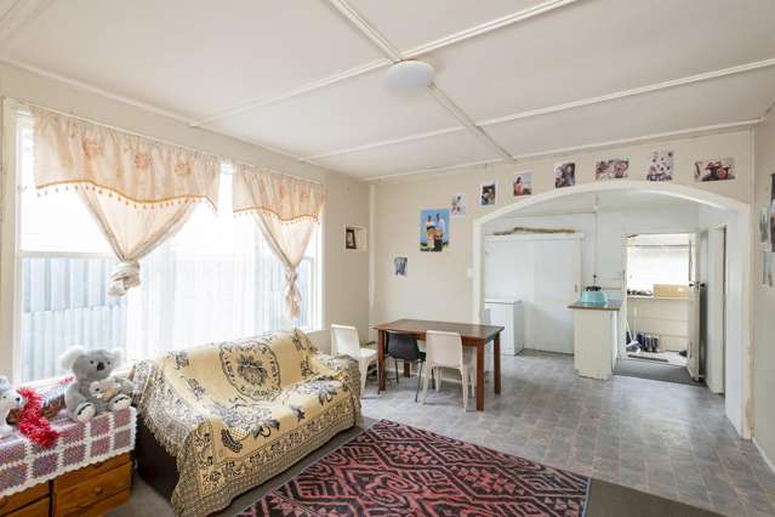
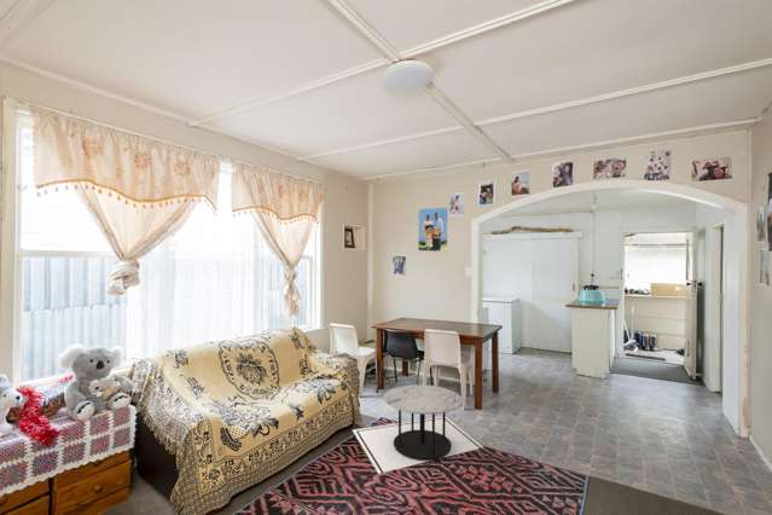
+ coffee table (422, 421)
